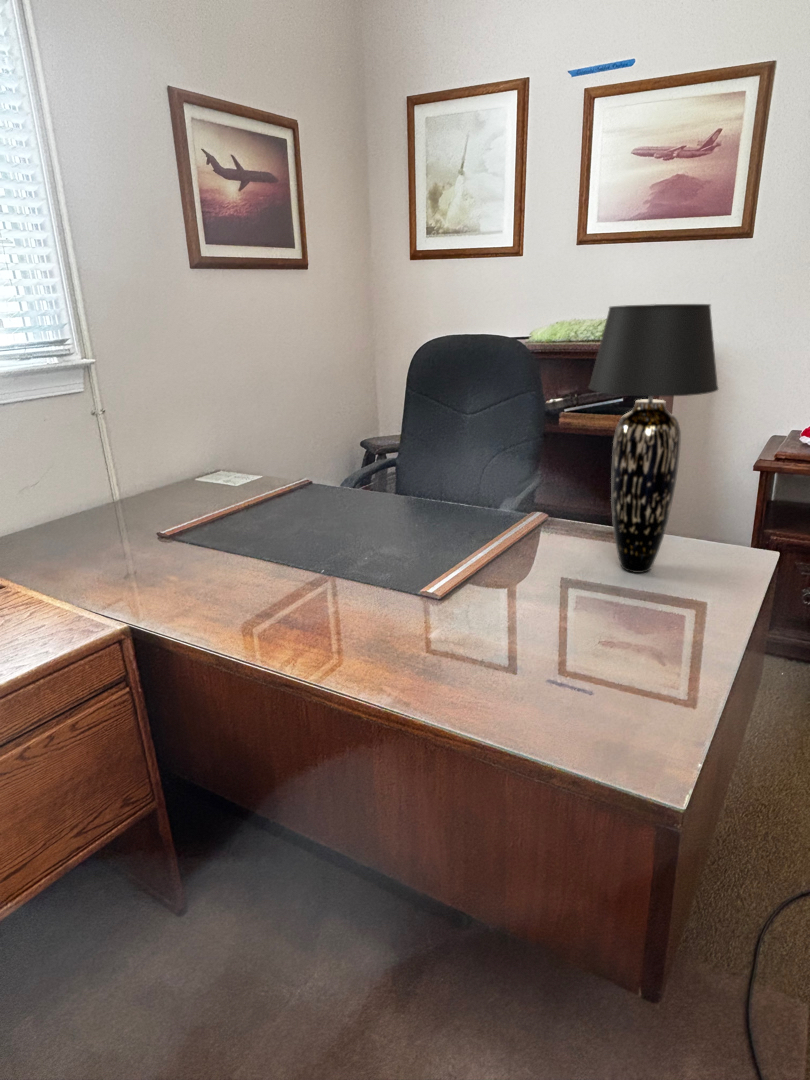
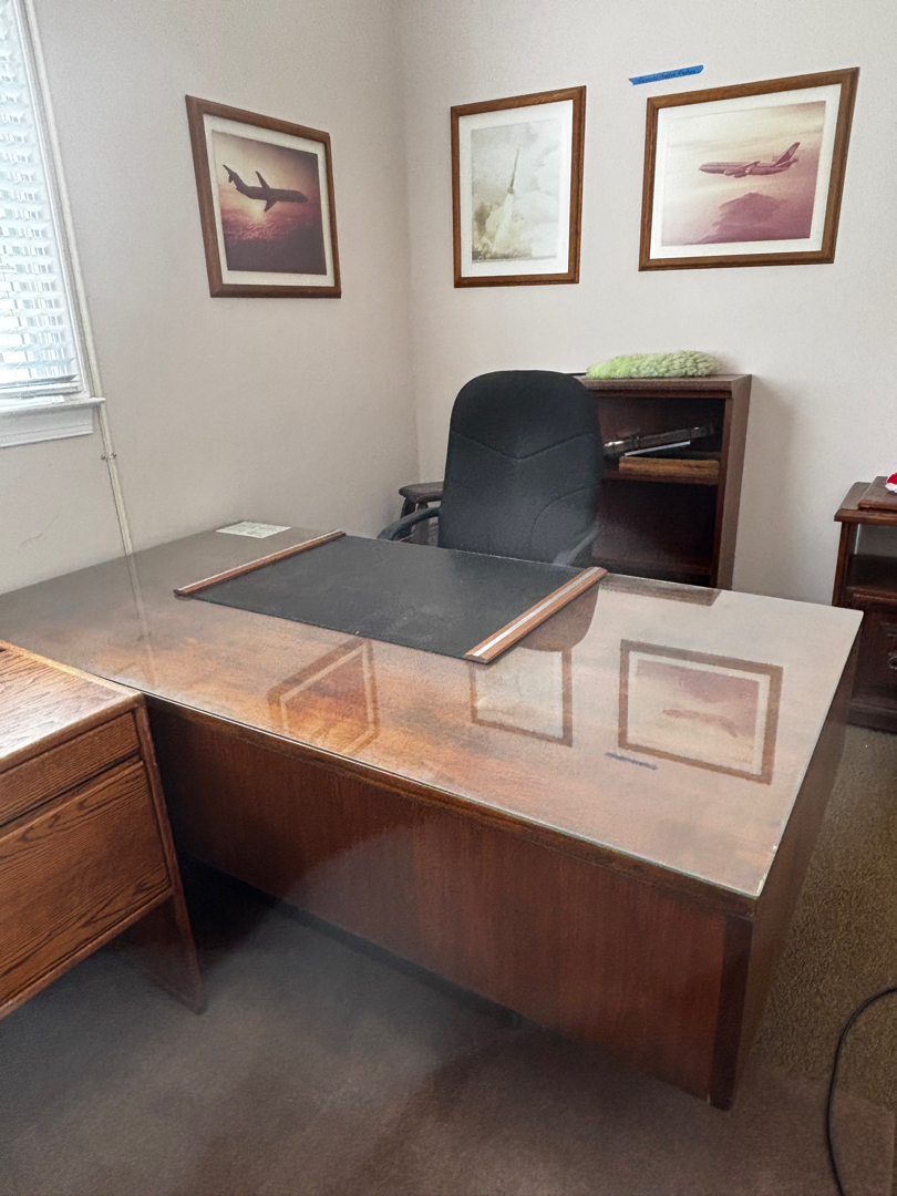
- table lamp (646, 445)
